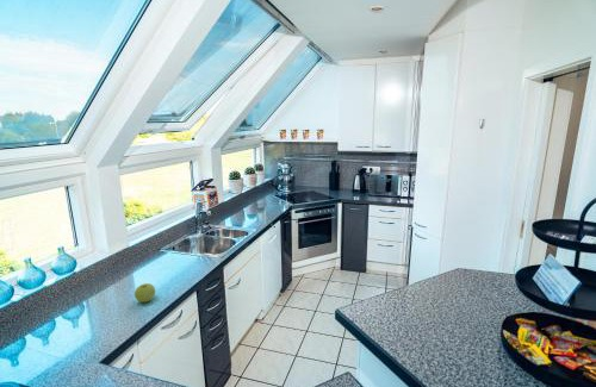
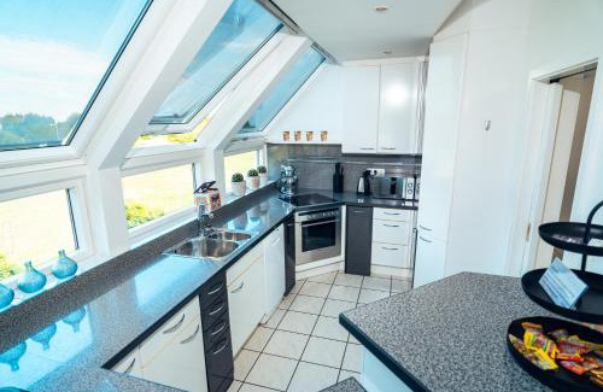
- apple (144, 293)
